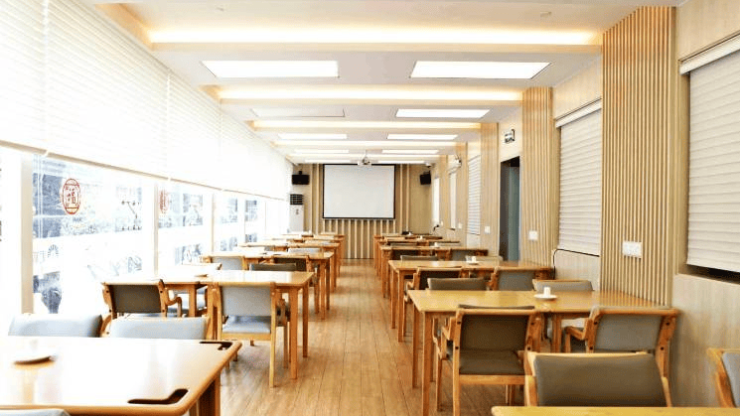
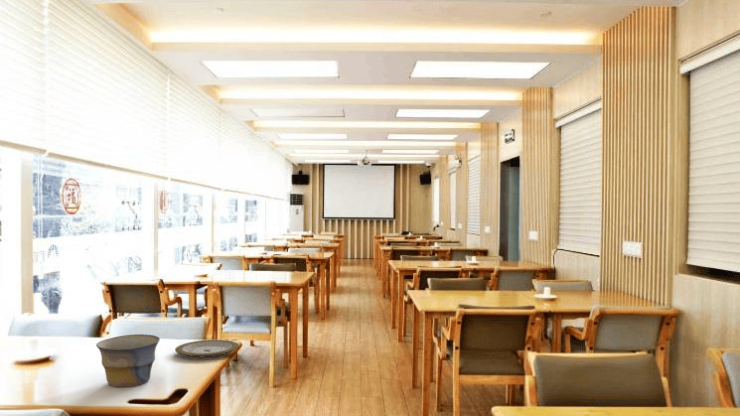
+ plate (207, 349)
+ bowl (128, 361)
